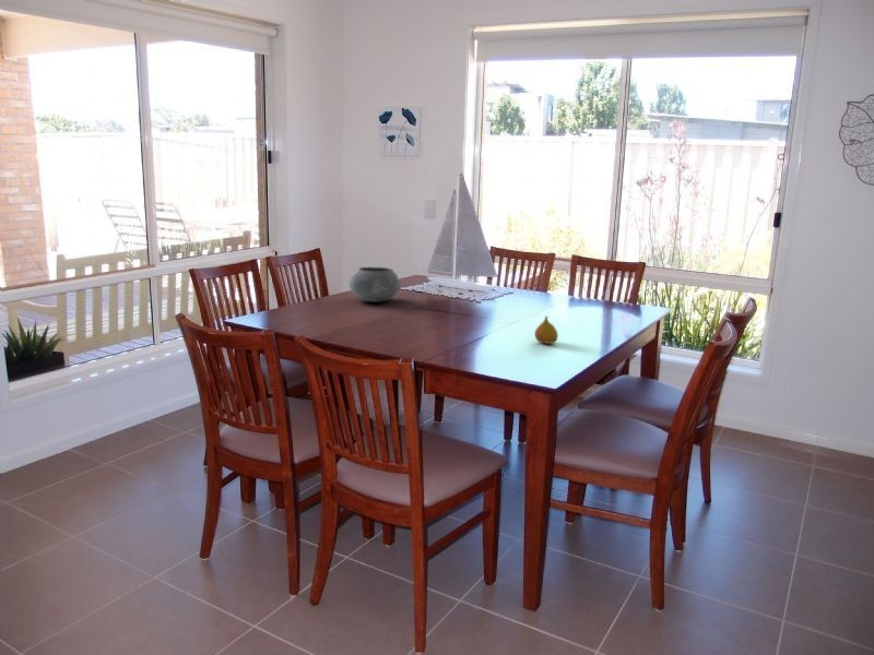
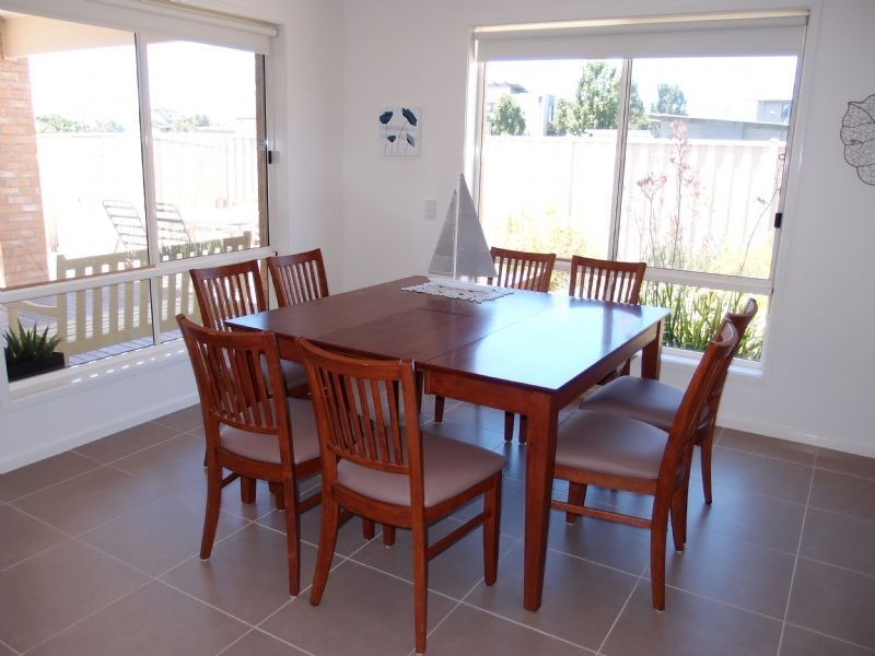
- fruit (546, 329)
- bowl (374, 284)
